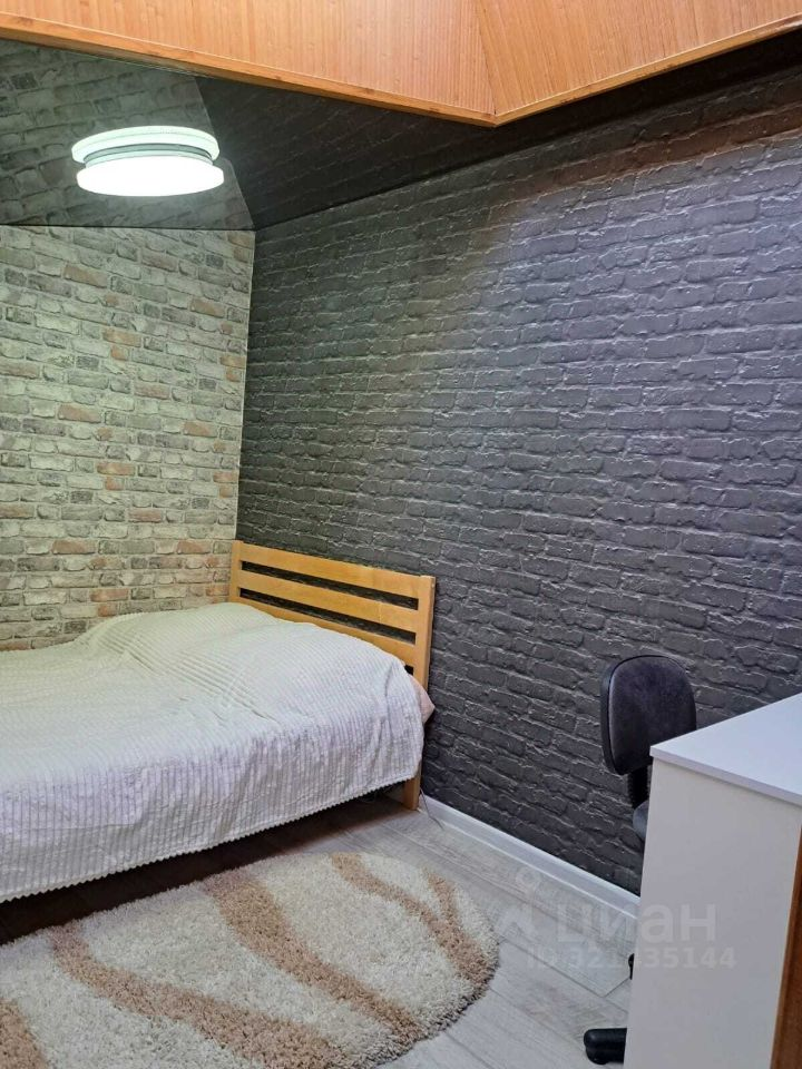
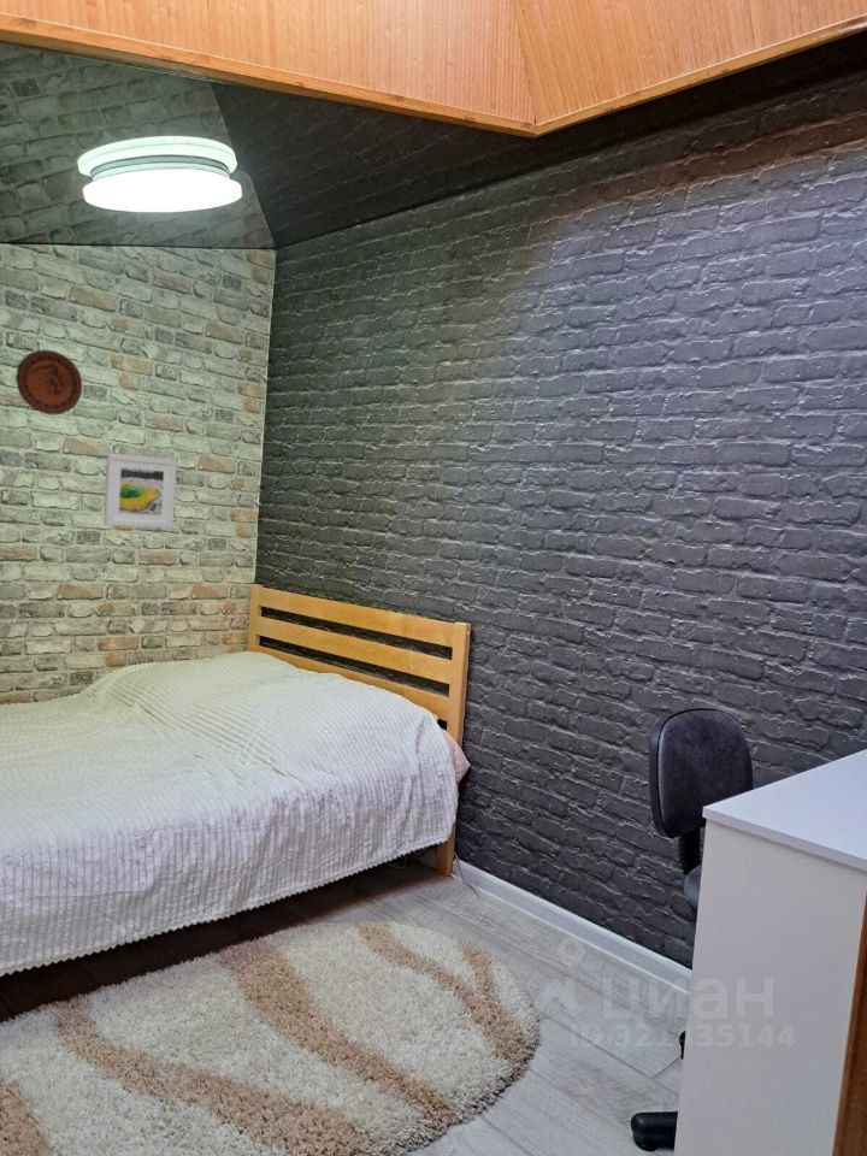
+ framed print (141, 491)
+ decorative plate (49, 382)
